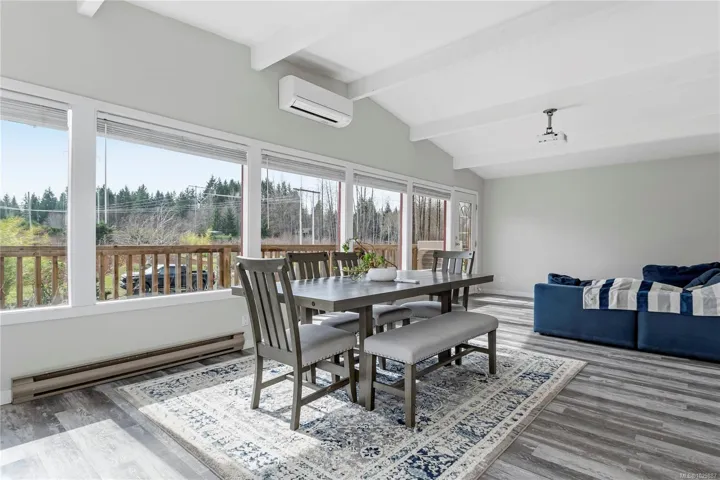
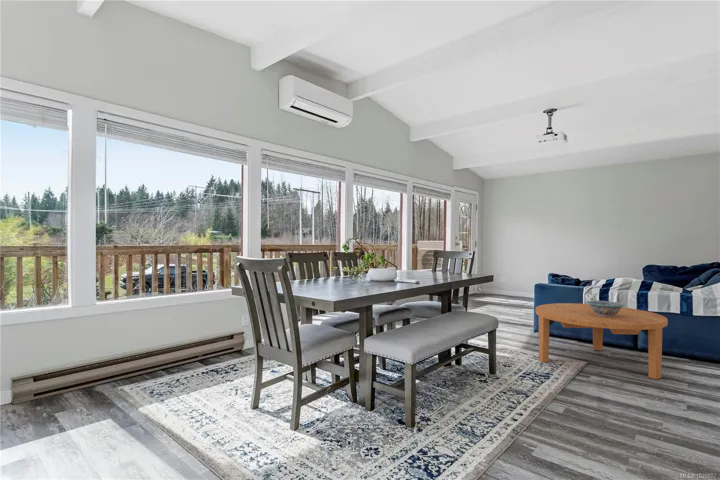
+ decorative bowl (605, 309)
+ coffee table (596, 337)
